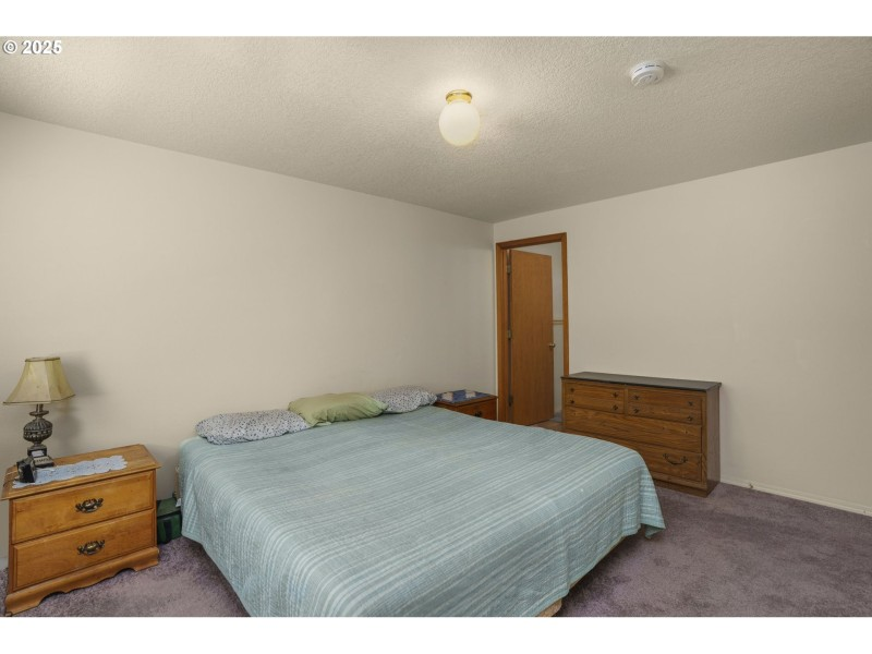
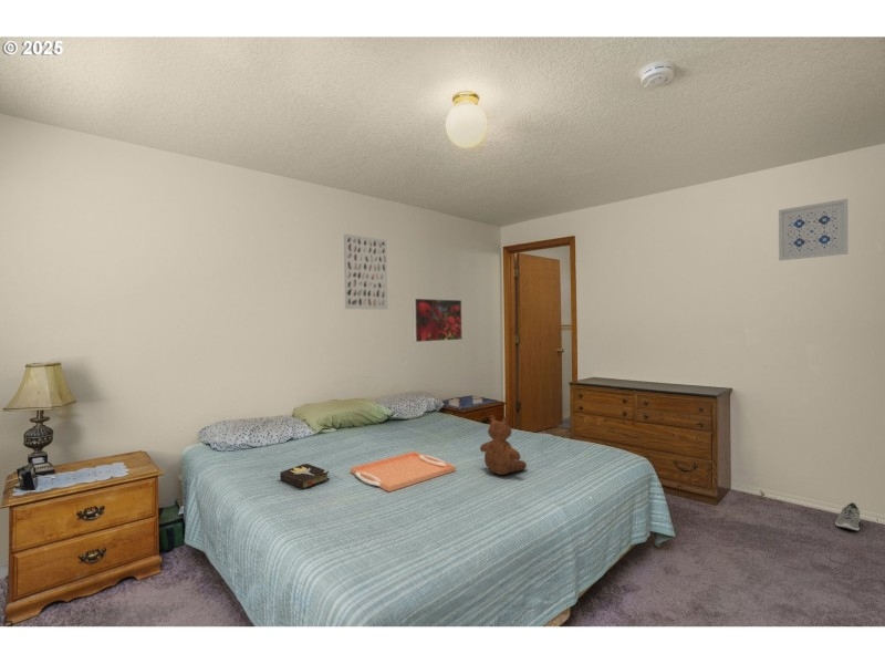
+ sneaker (847, 515)
+ serving tray (403, 469)
+ wall art (366, 272)
+ hardback book (304, 475)
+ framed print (438, 320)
+ teddy bear (504, 443)
+ wall art (811, 230)
